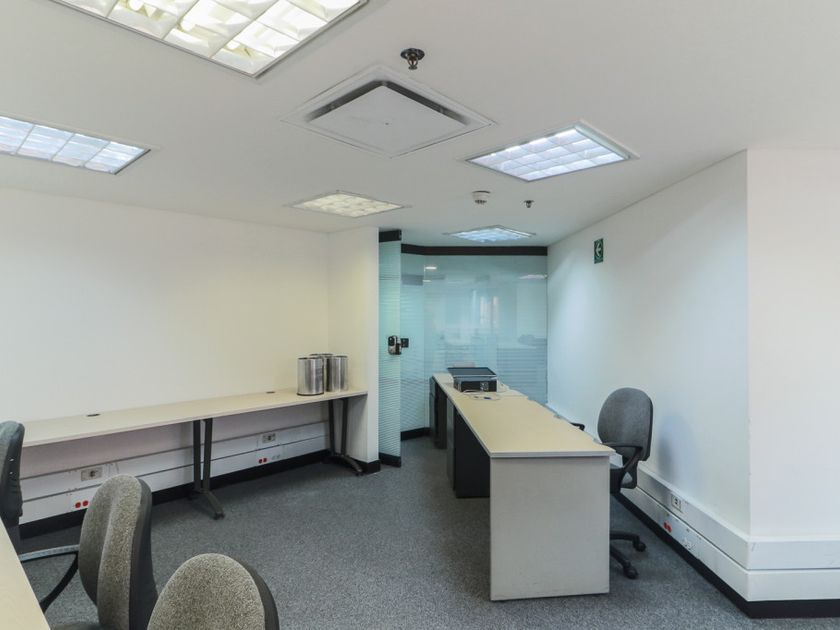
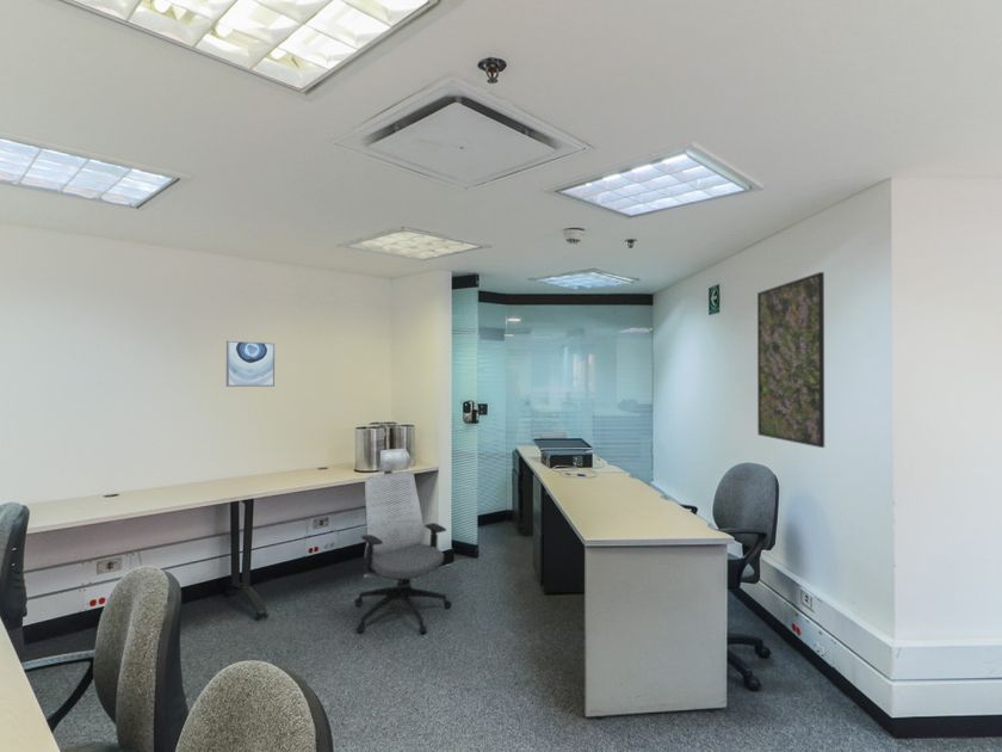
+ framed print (787, 362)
+ office chair (401, 532)
+ wall art (250, 364)
